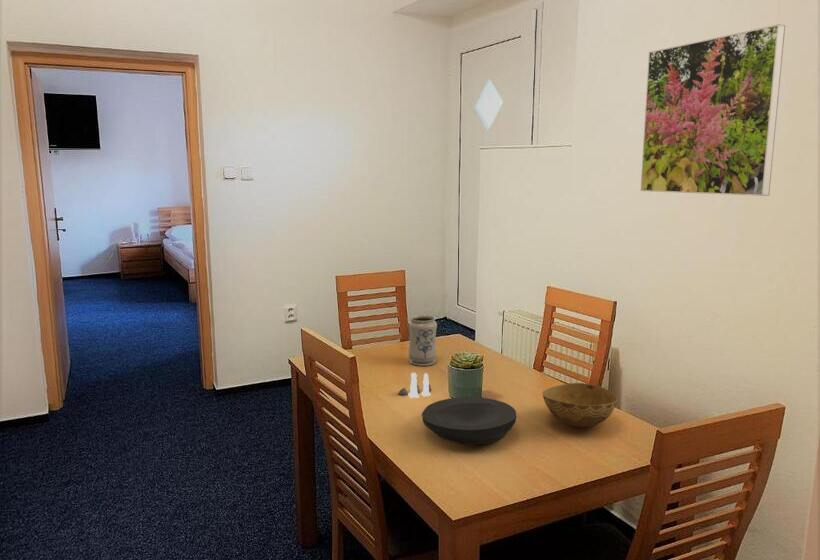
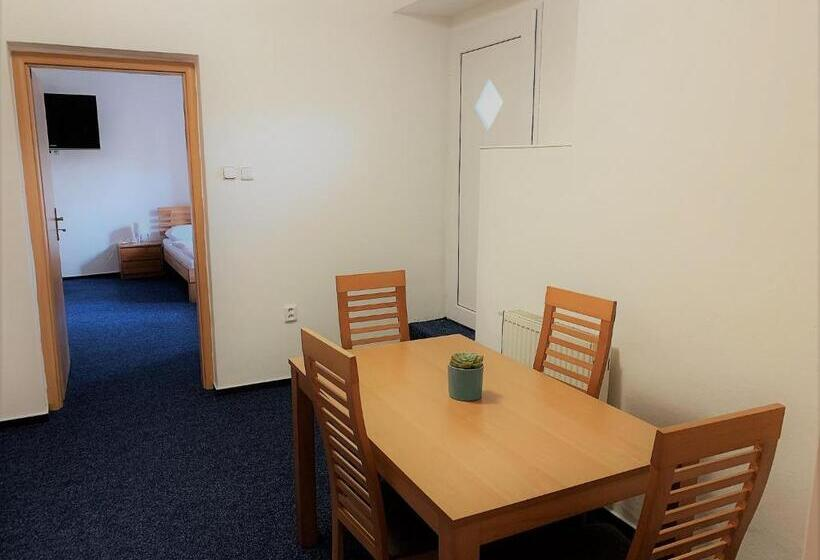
- vase (422, 340)
- plate (468, 421)
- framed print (704, 118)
- salt and pepper shaker set (416, 382)
- bowl (579, 406)
